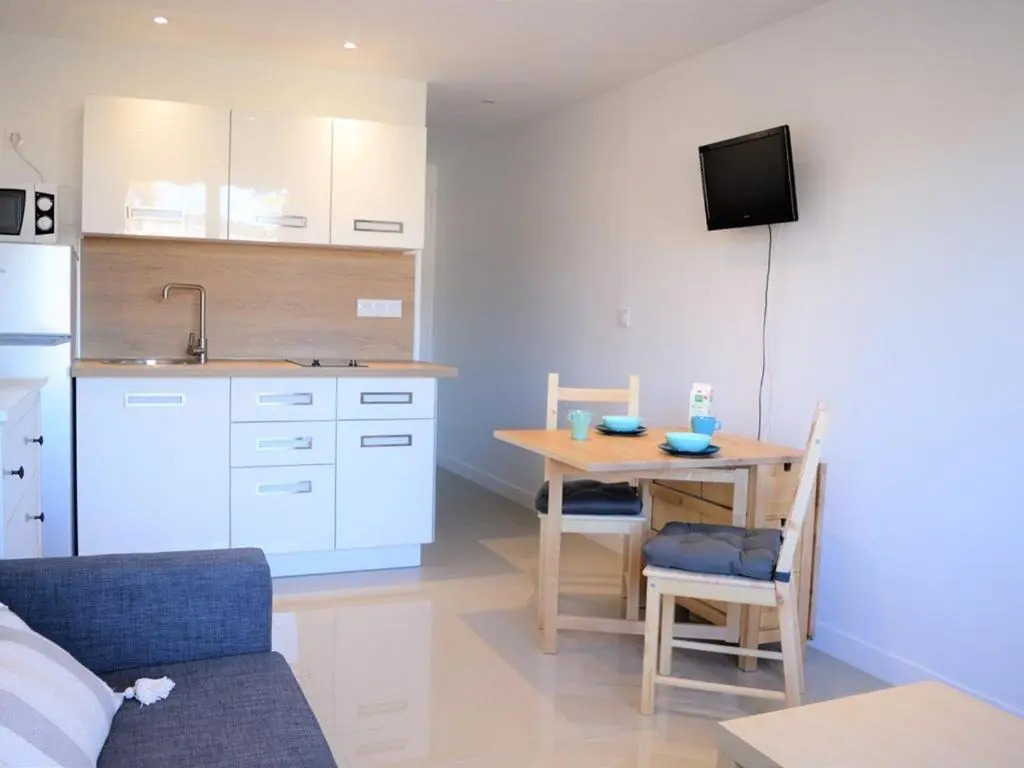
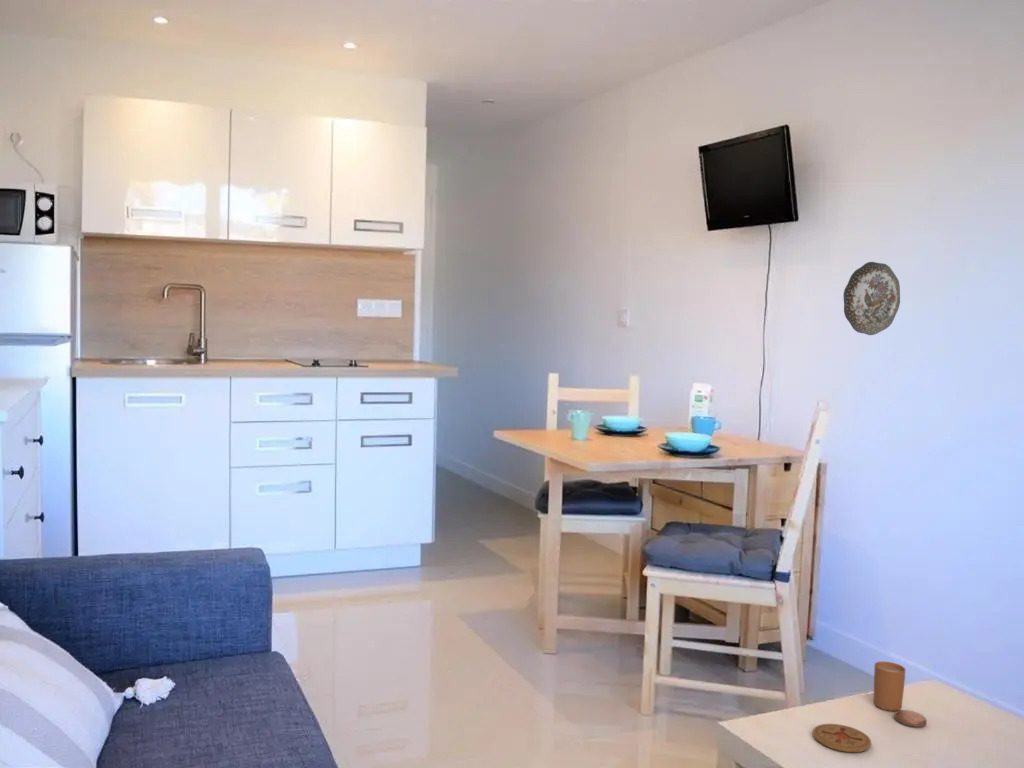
+ decorative plate (873, 298)
+ candle (899, 693)
+ coaster (841, 737)
